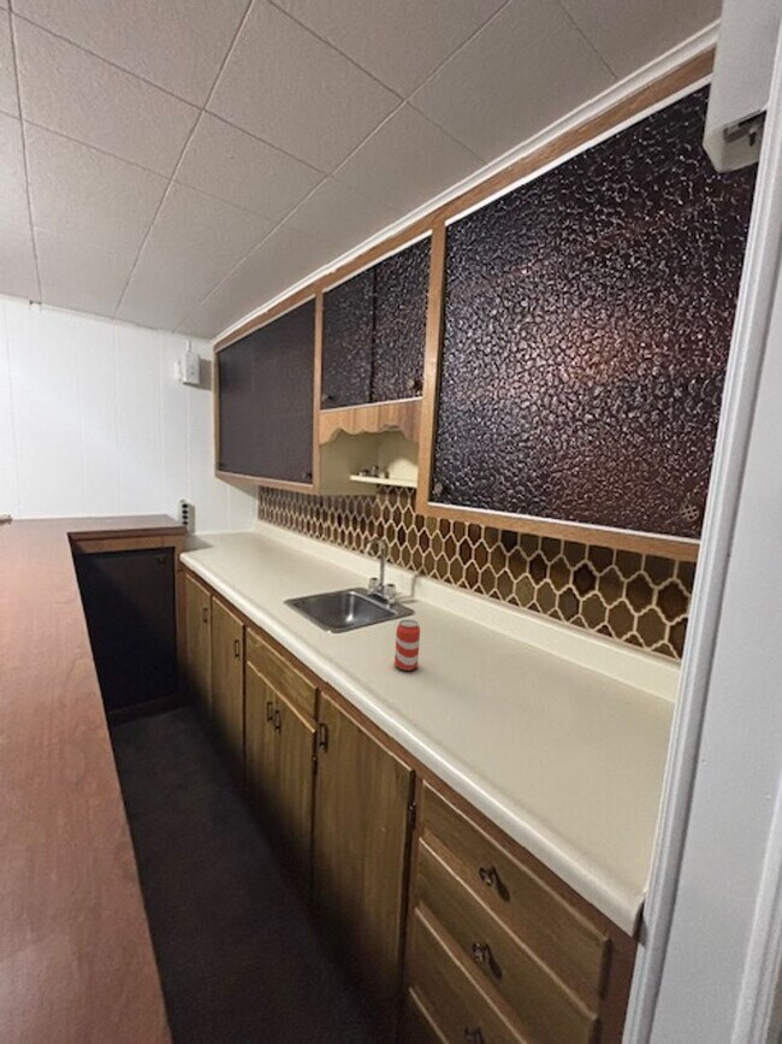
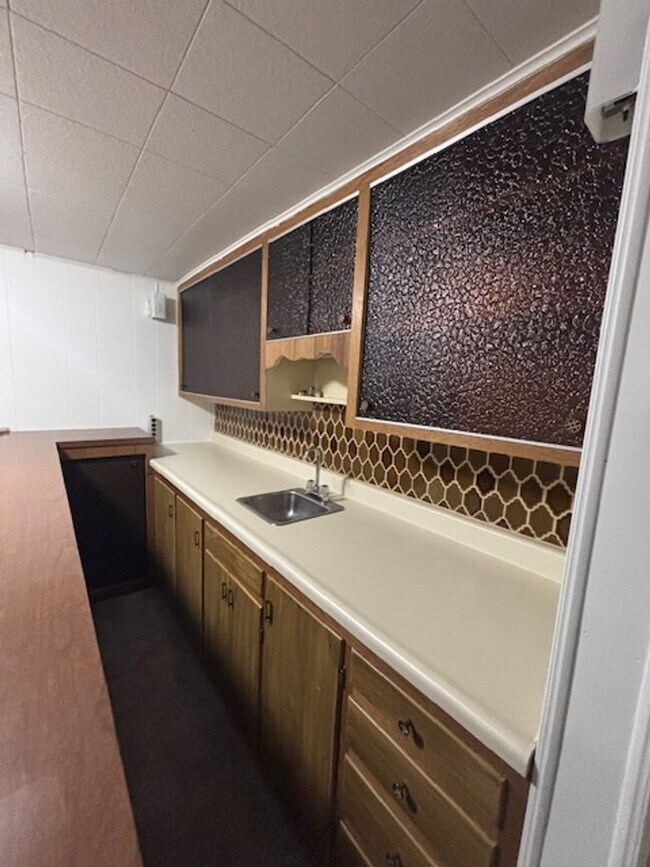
- beverage can (407, 644)
